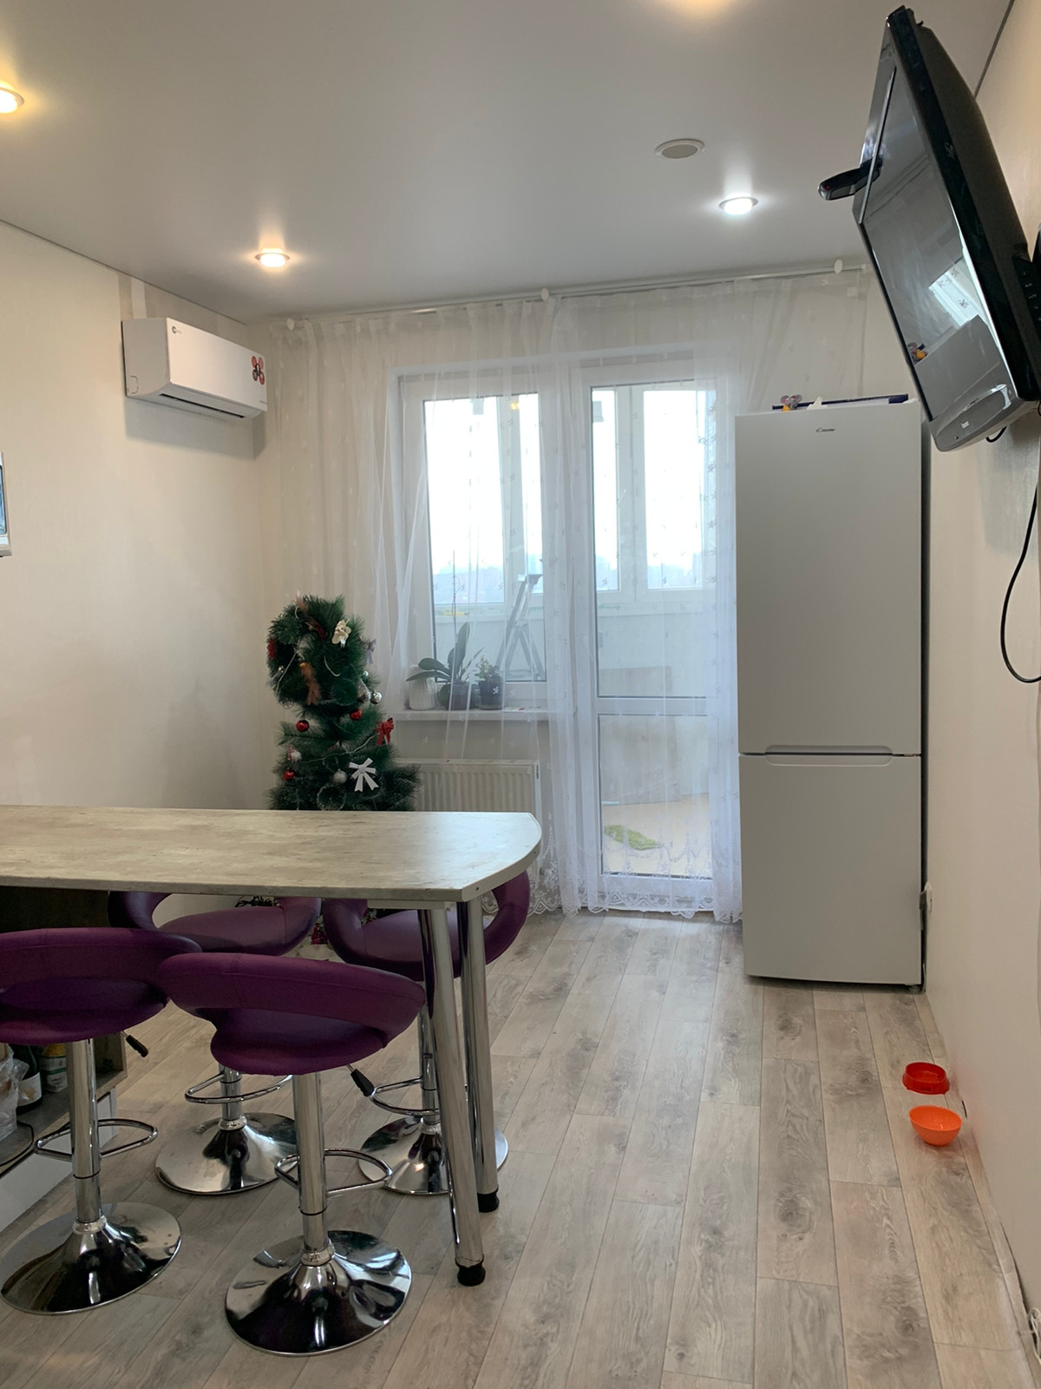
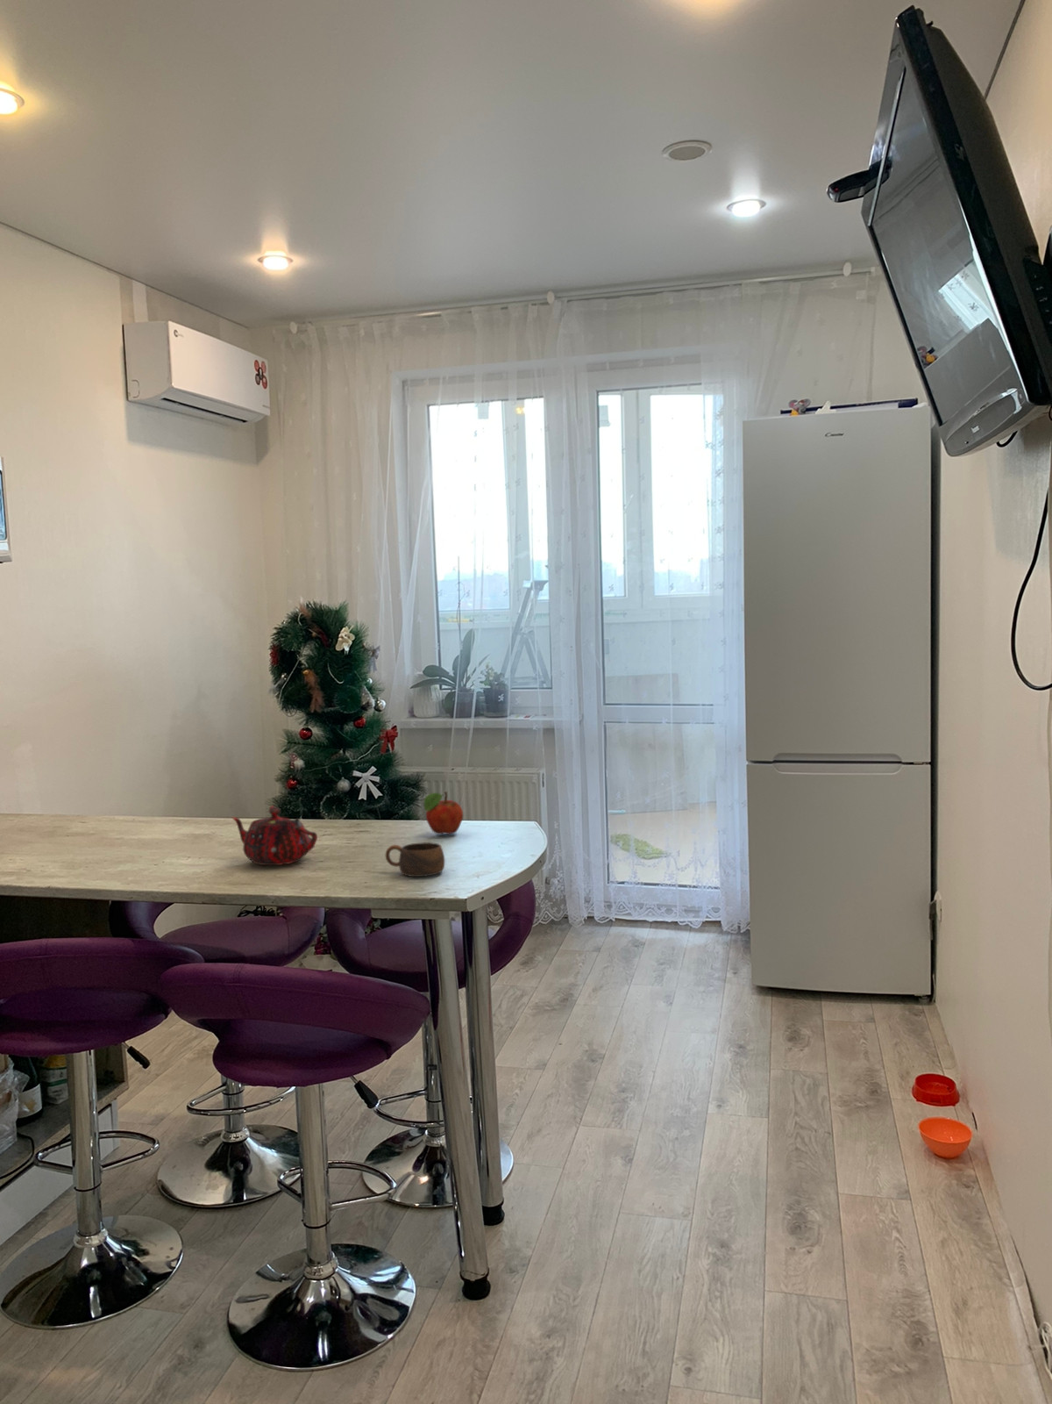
+ cup (414, 858)
+ fruit (442, 813)
+ teapot (274, 834)
